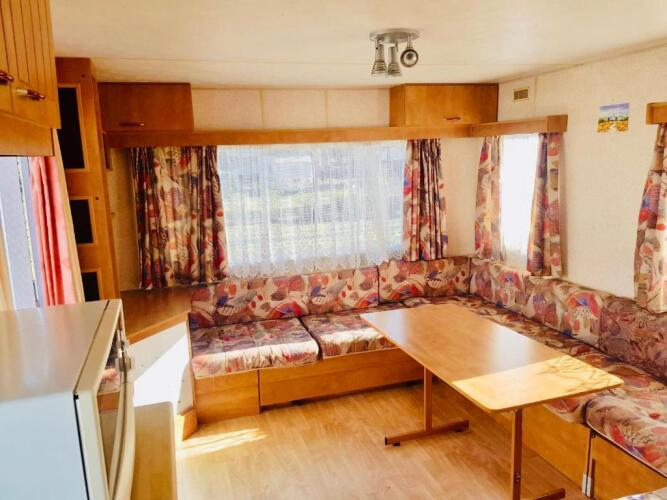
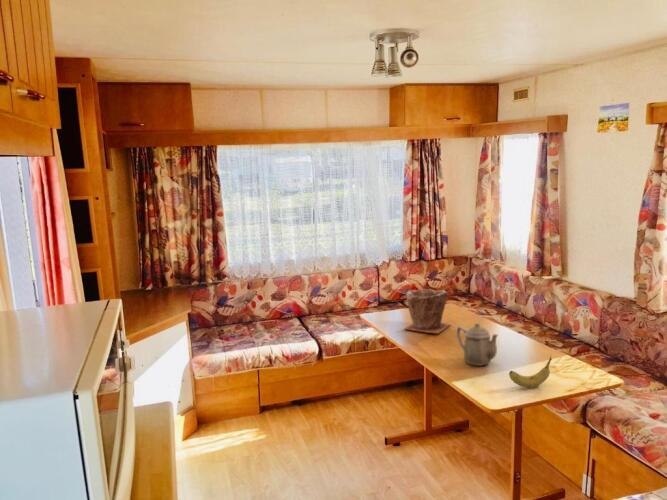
+ plant pot (427, 308)
+ teapot (477, 342)
+ fruit (532, 375)
